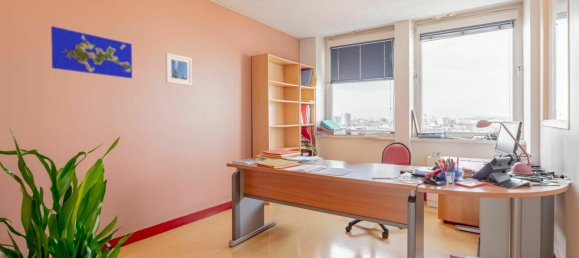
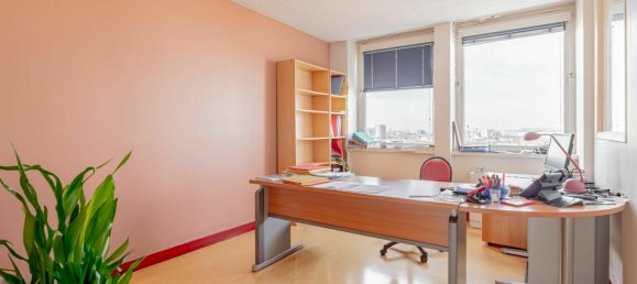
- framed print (179, 69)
- world map (96, 54)
